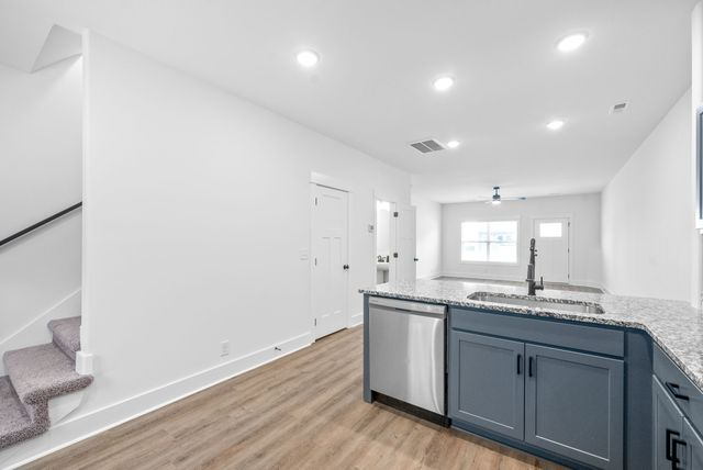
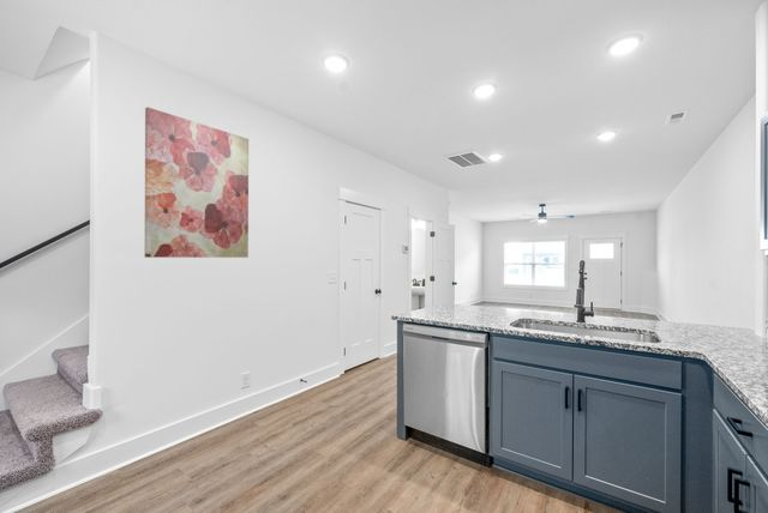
+ wall art (202, 191)
